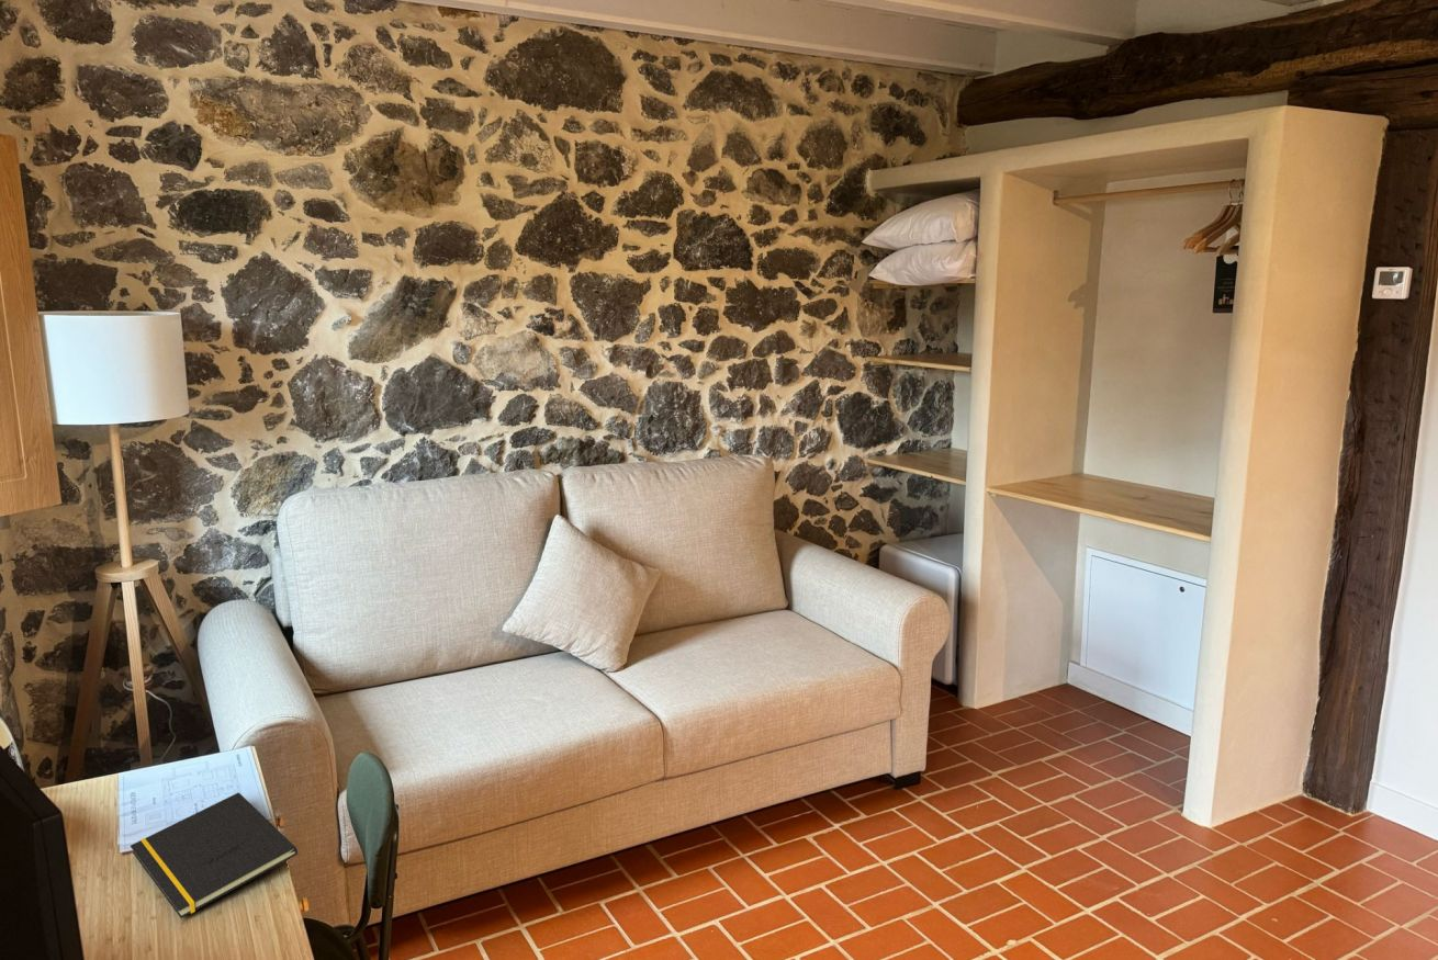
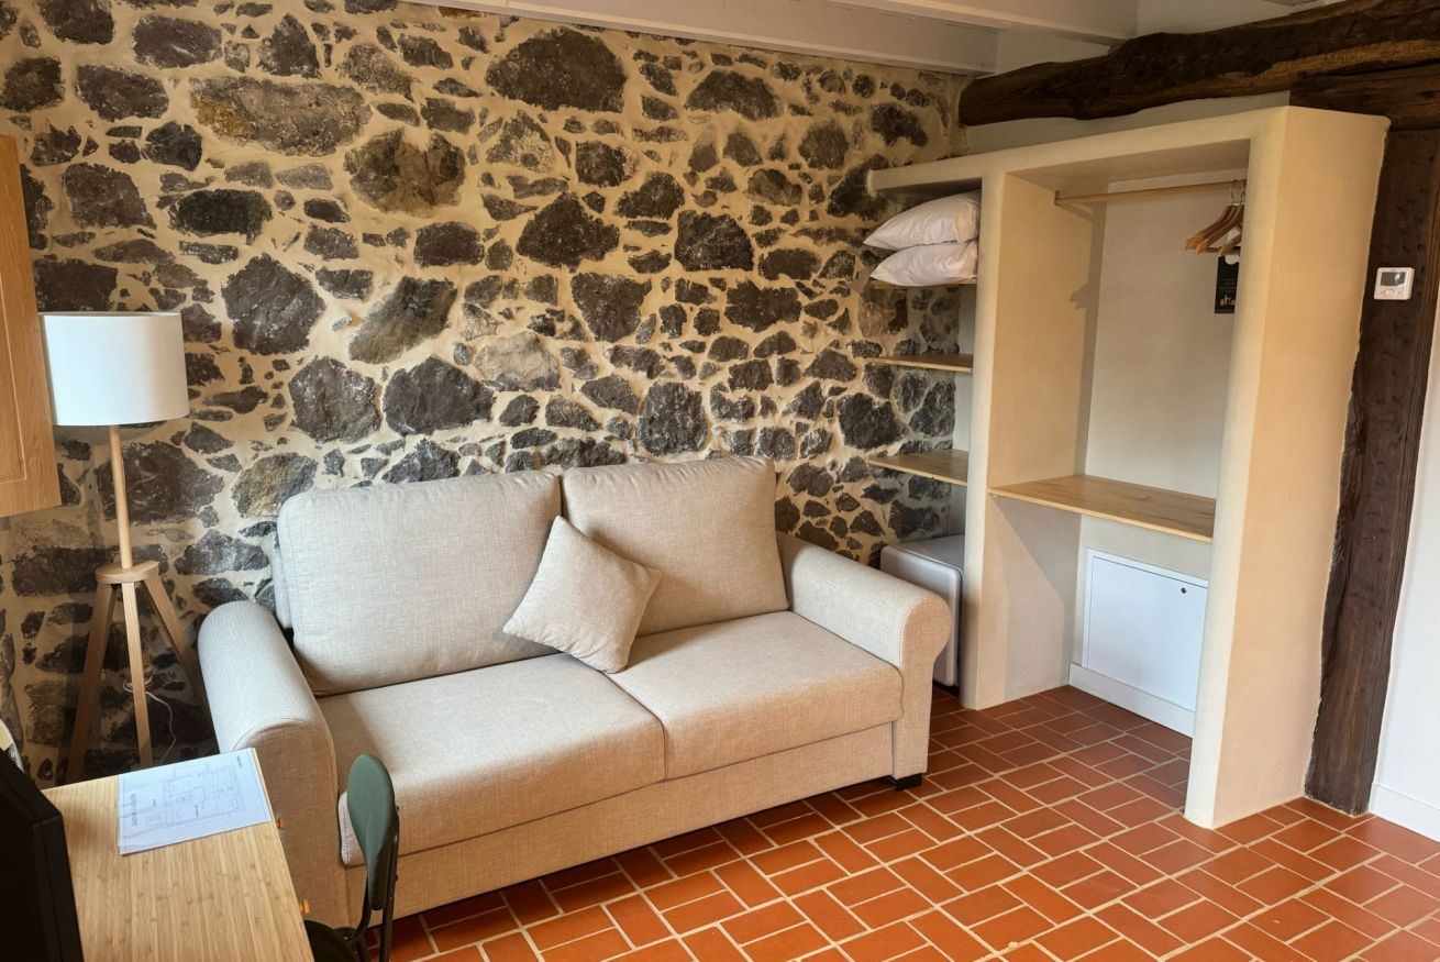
- notepad (212, 849)
